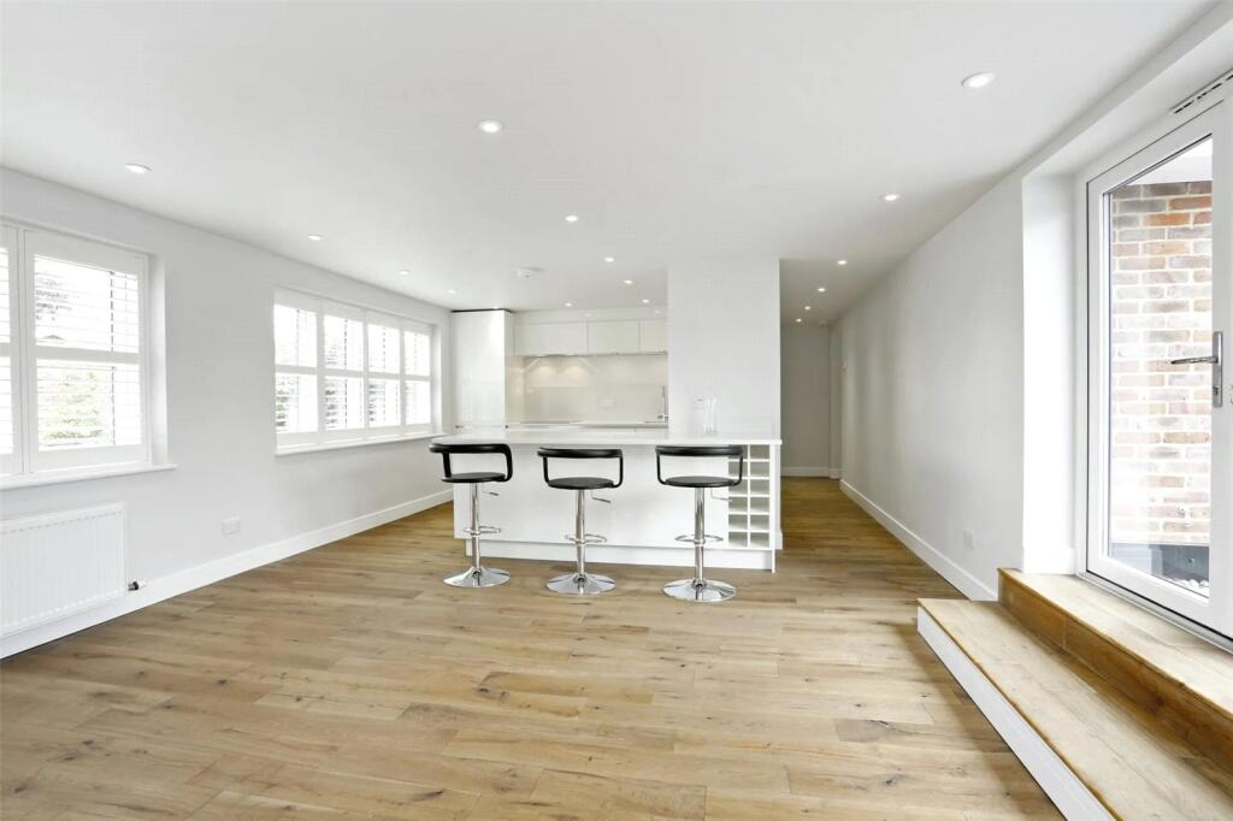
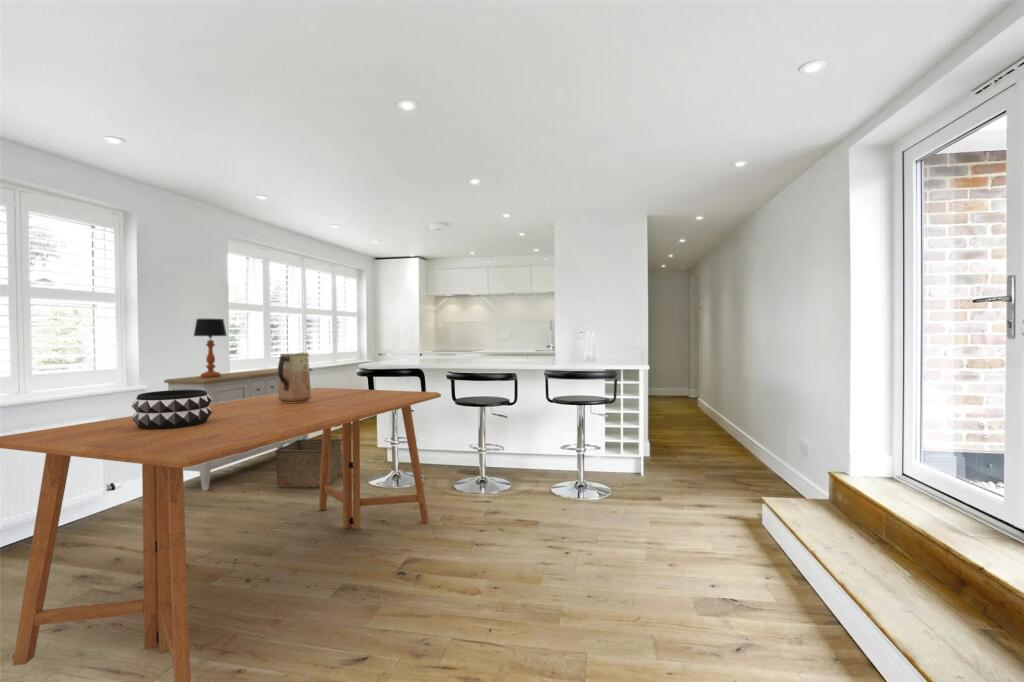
+ dining table (320, 491)
+ storage bin (311, 462)
+ sideboard (246, 398)
+ table lamp (210, 348)
+ decorative bowl (173, 407)
+ vase (293, 377)
